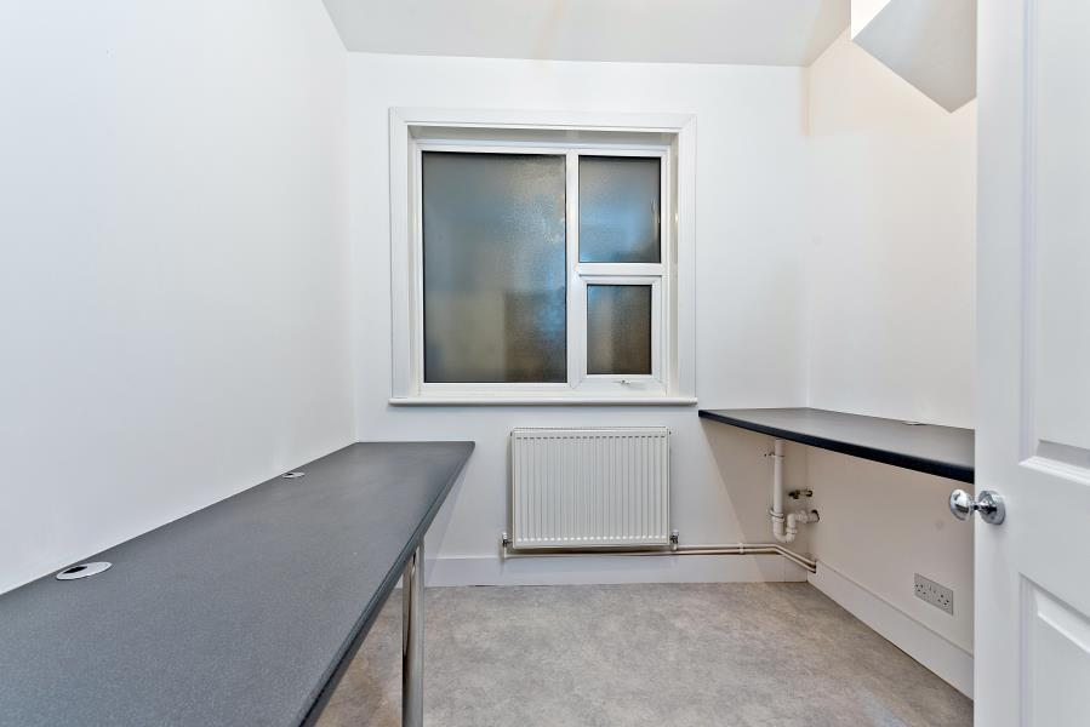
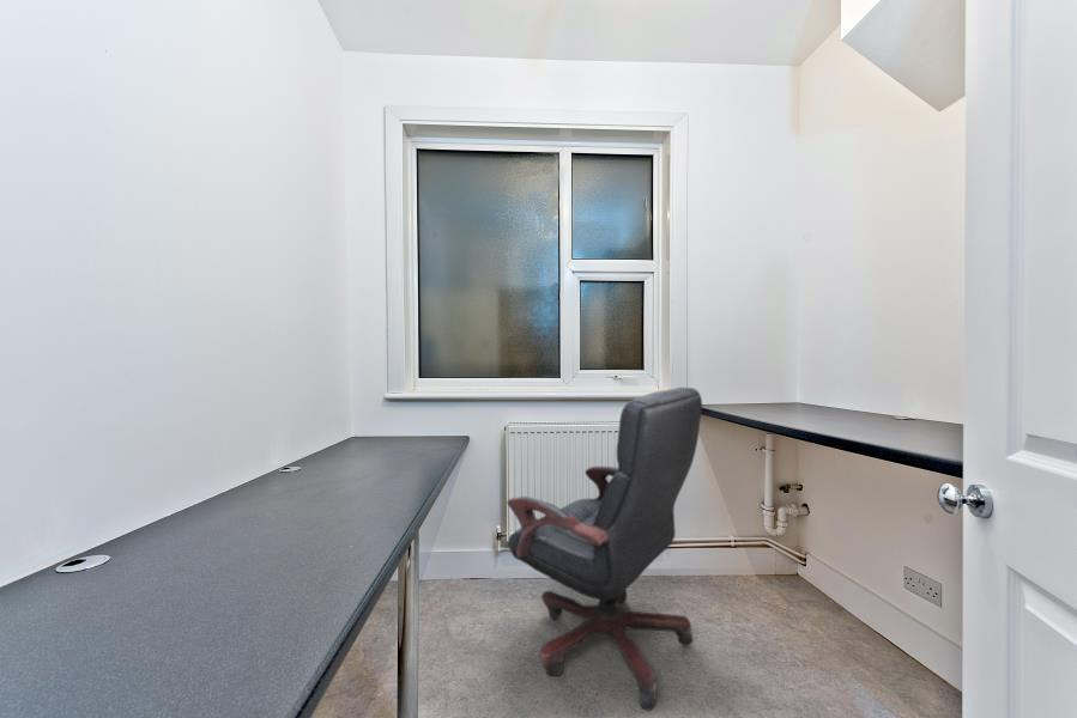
+ office chair (600, 515)
